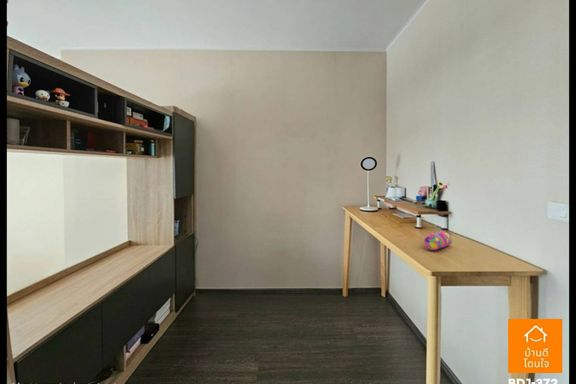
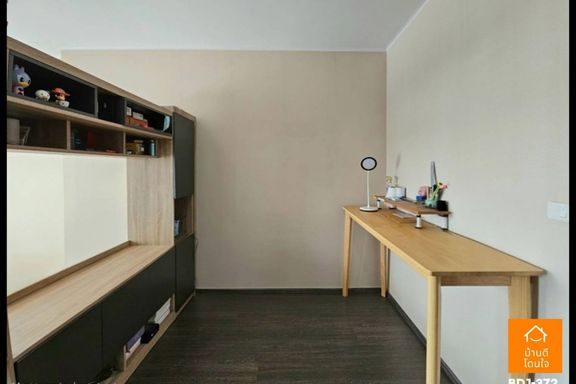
- pencil case (438, 240)
